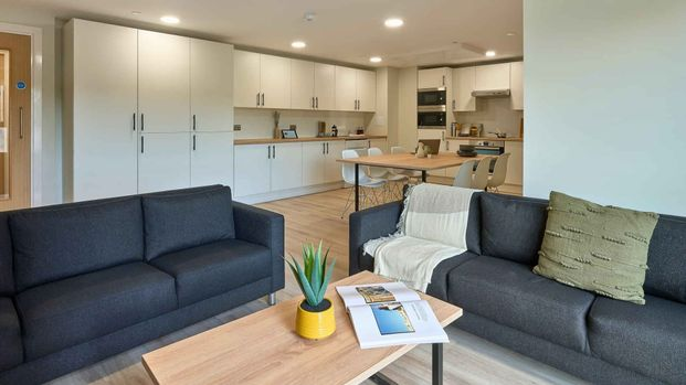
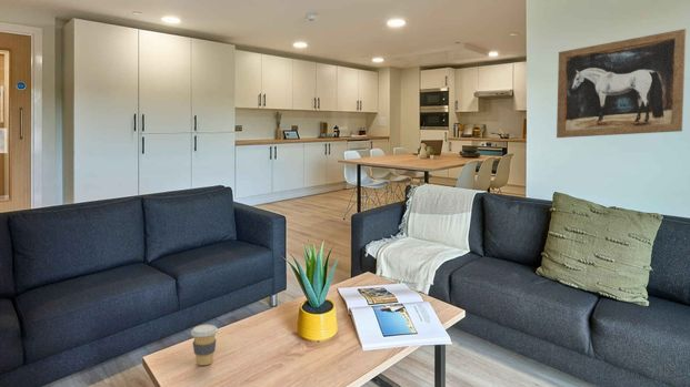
+ wall art (614, 88)
+ coffee cup (204, 345)
